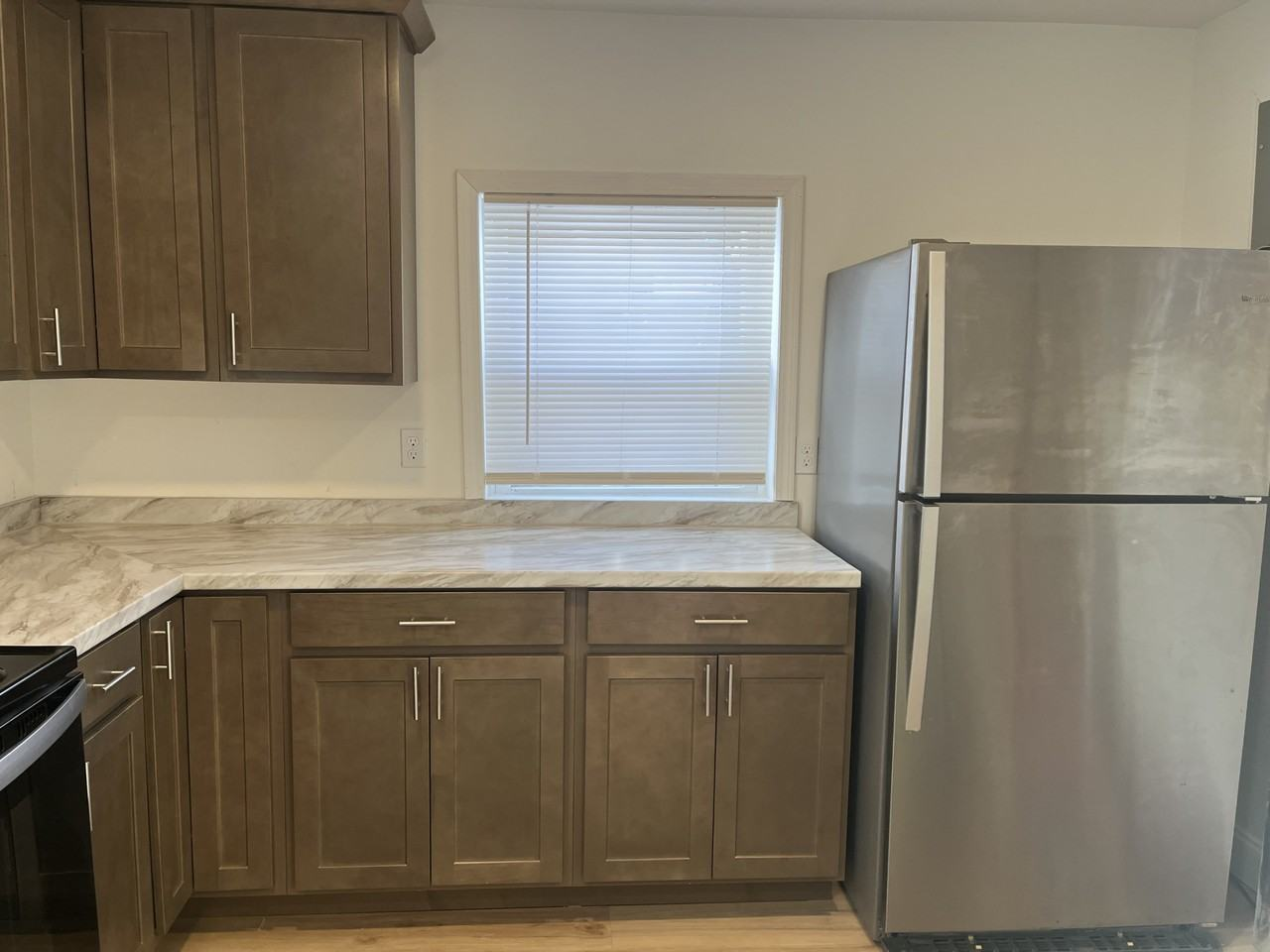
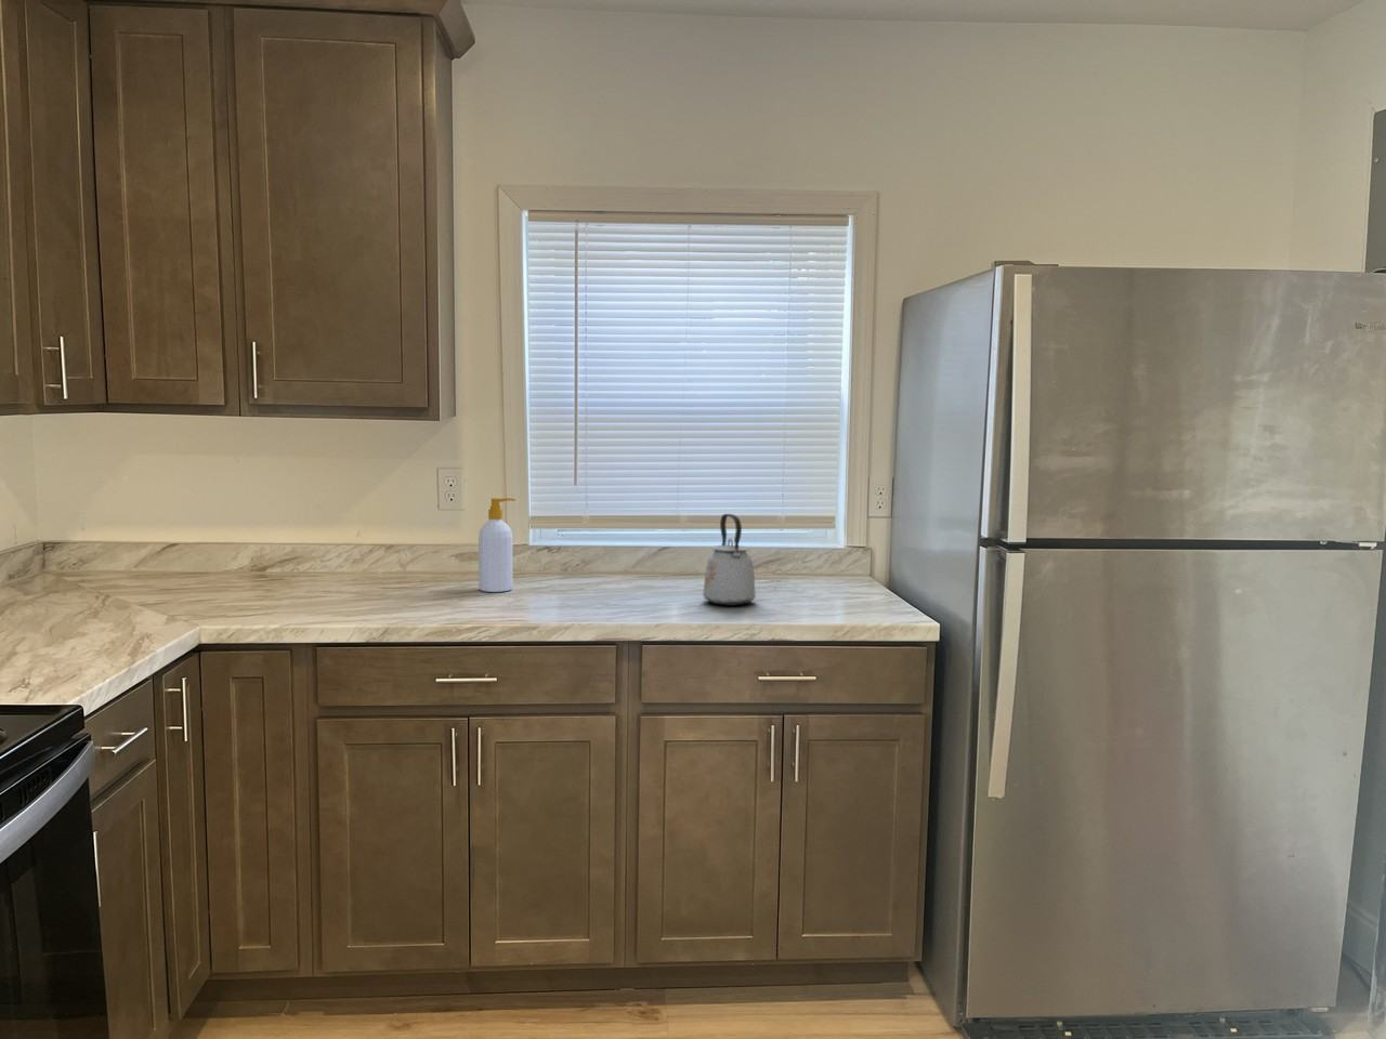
+ soap bottle (497, 544)
+ kettle (727, 558)
